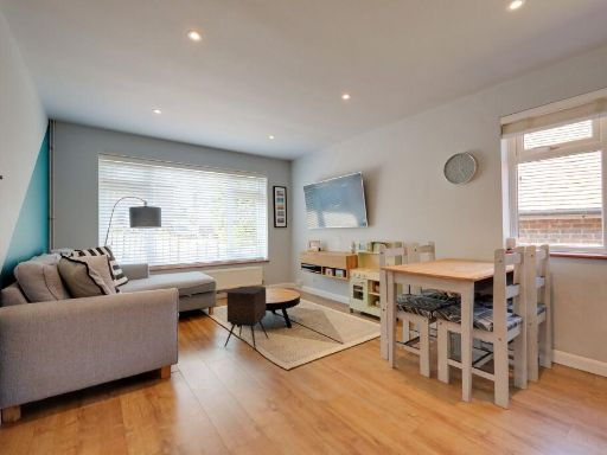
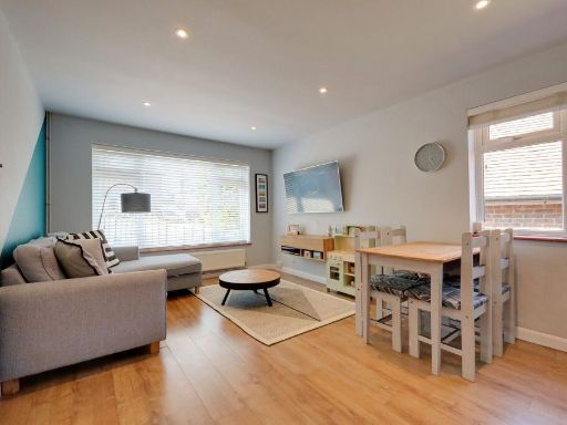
- side table (247, 315)
